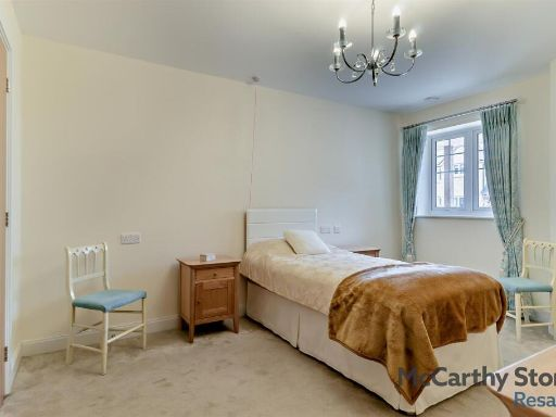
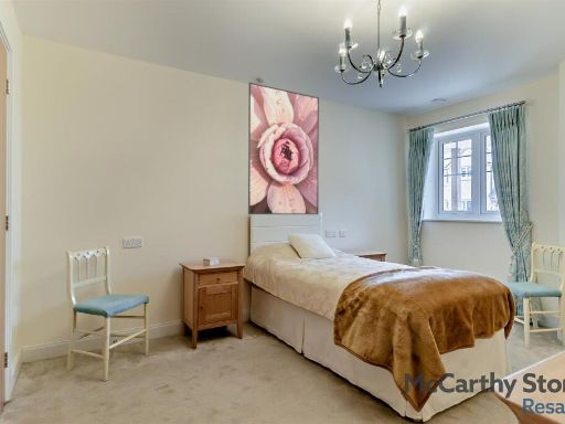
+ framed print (285, 152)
